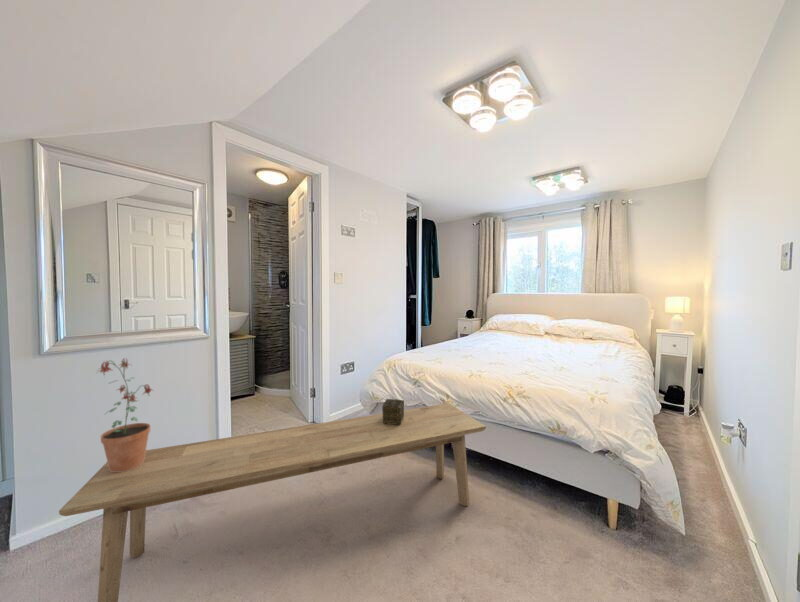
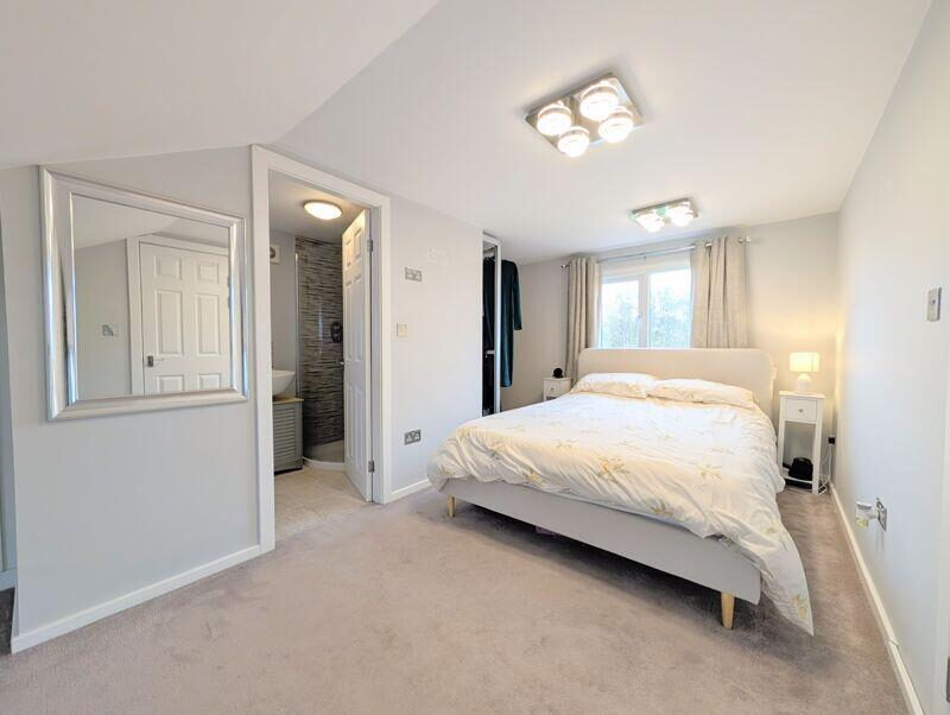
- decorative box (393, 411)
- bench (315, 471)
- potted plant (128, 410)
